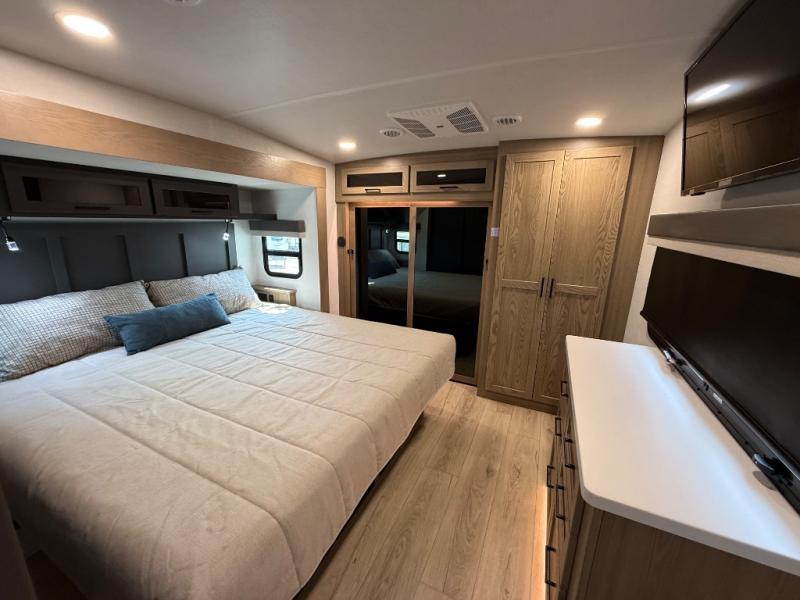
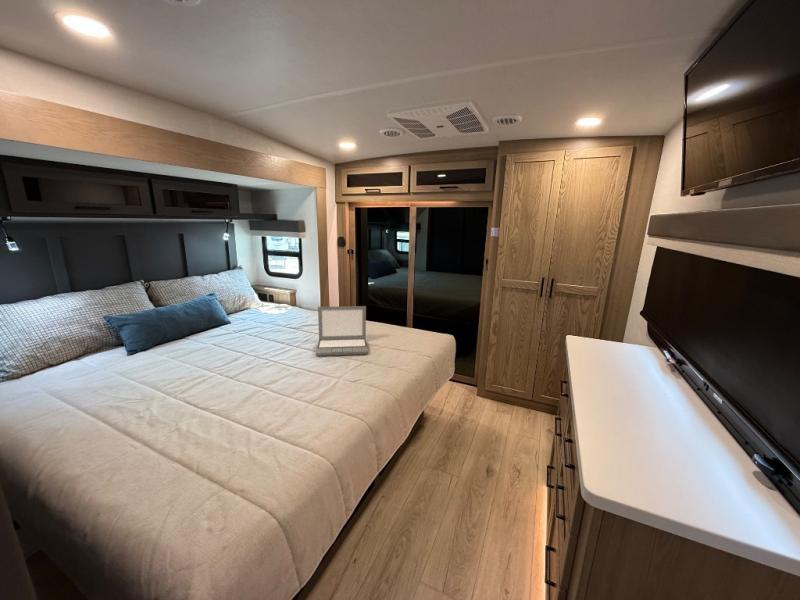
+ laptop (342, 329)
